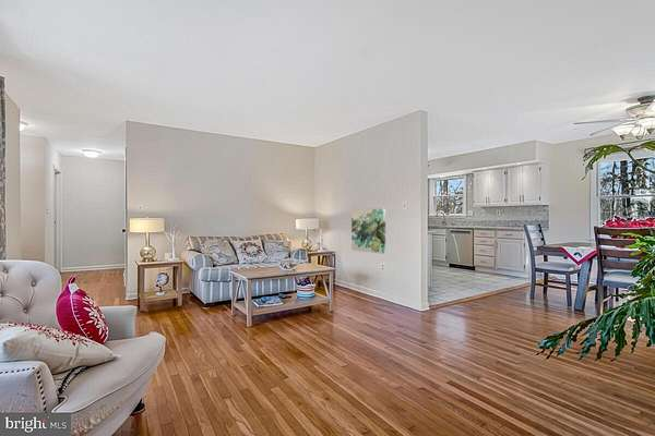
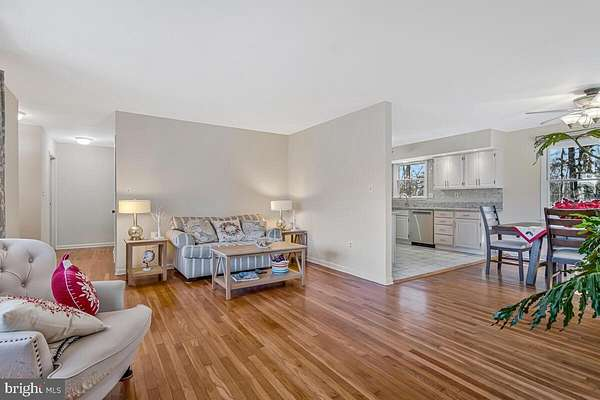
- wall art (367, 230)
